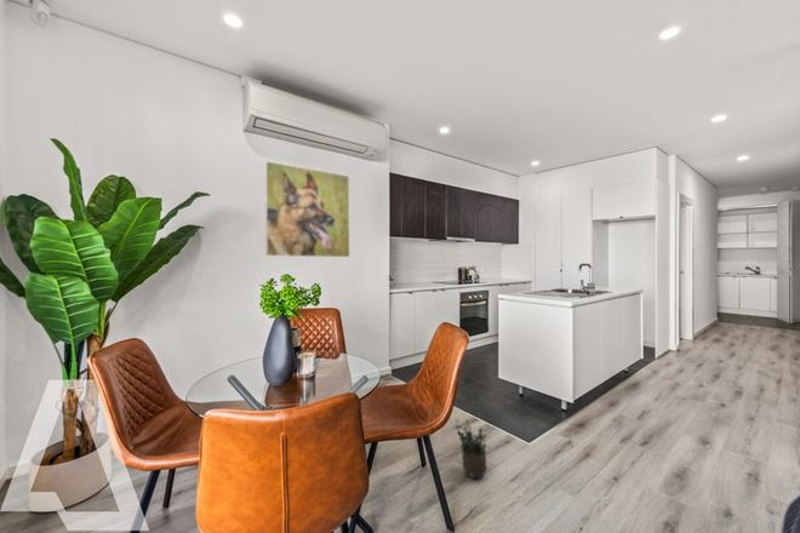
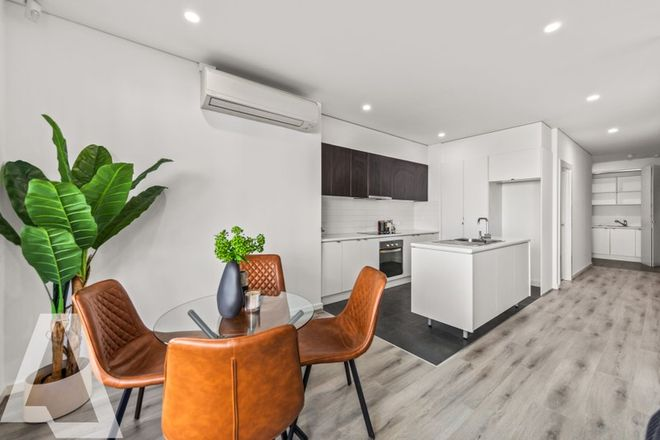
- potted plant (470, 445)
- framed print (310, 212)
